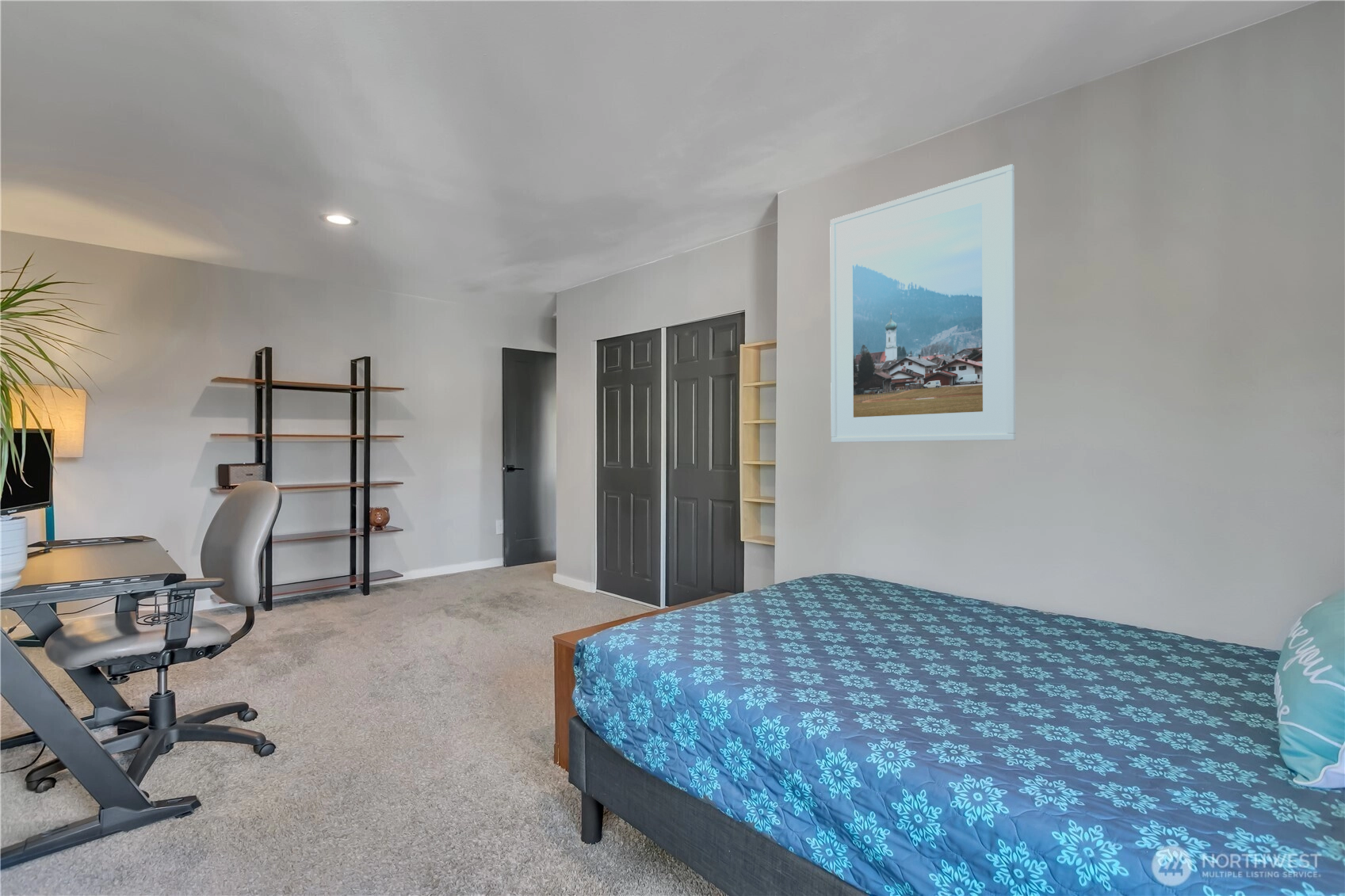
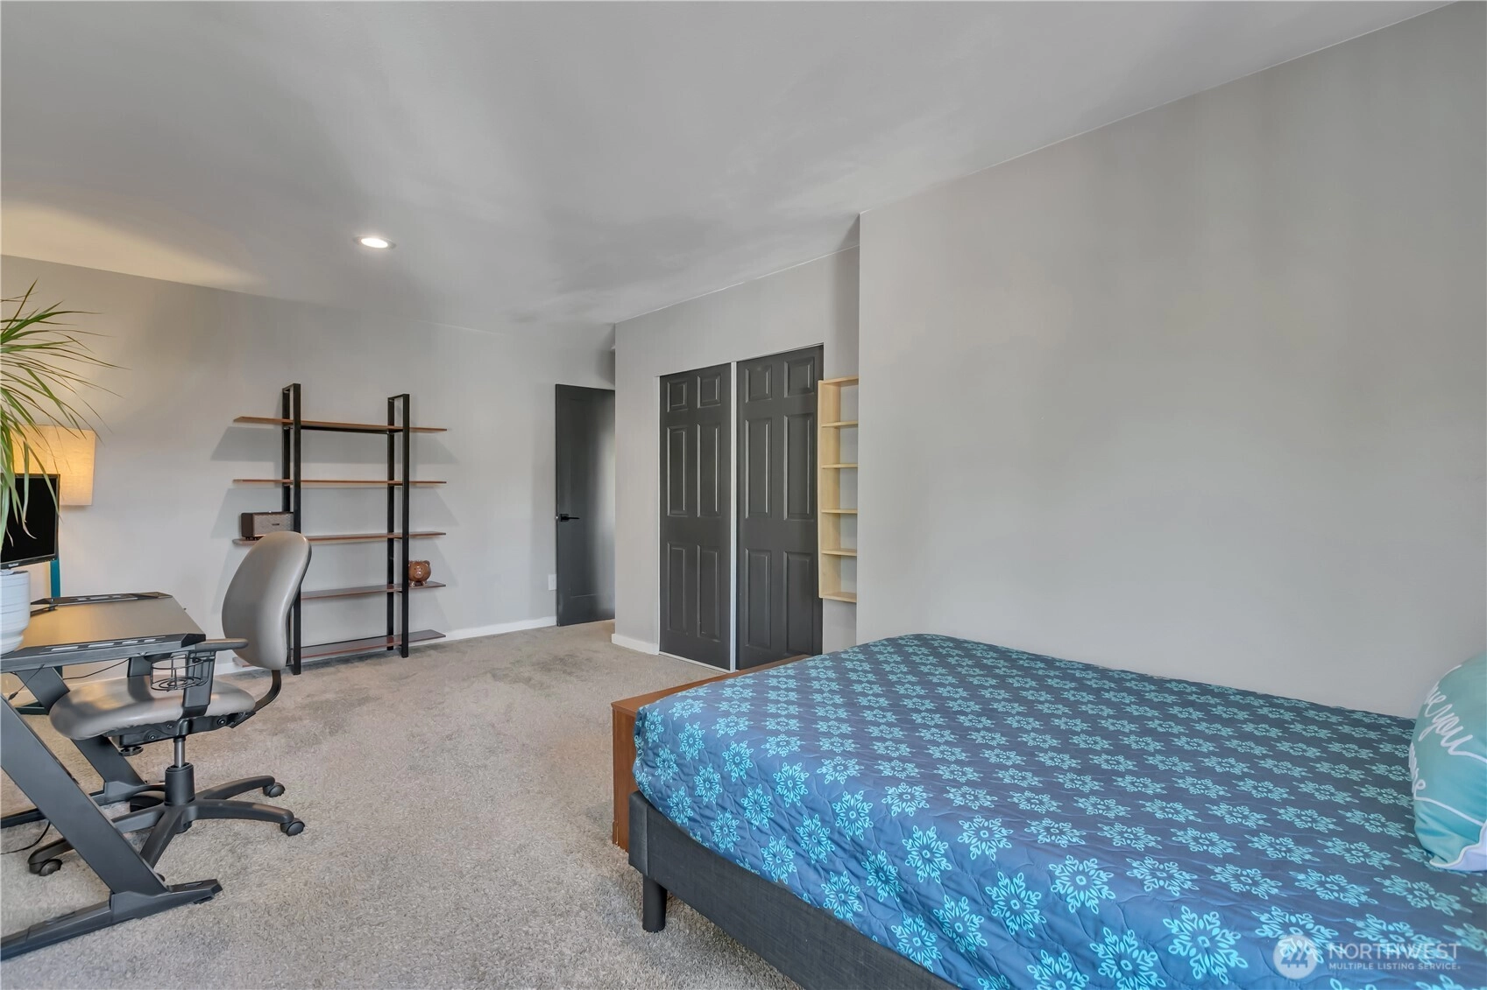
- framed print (913, 318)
